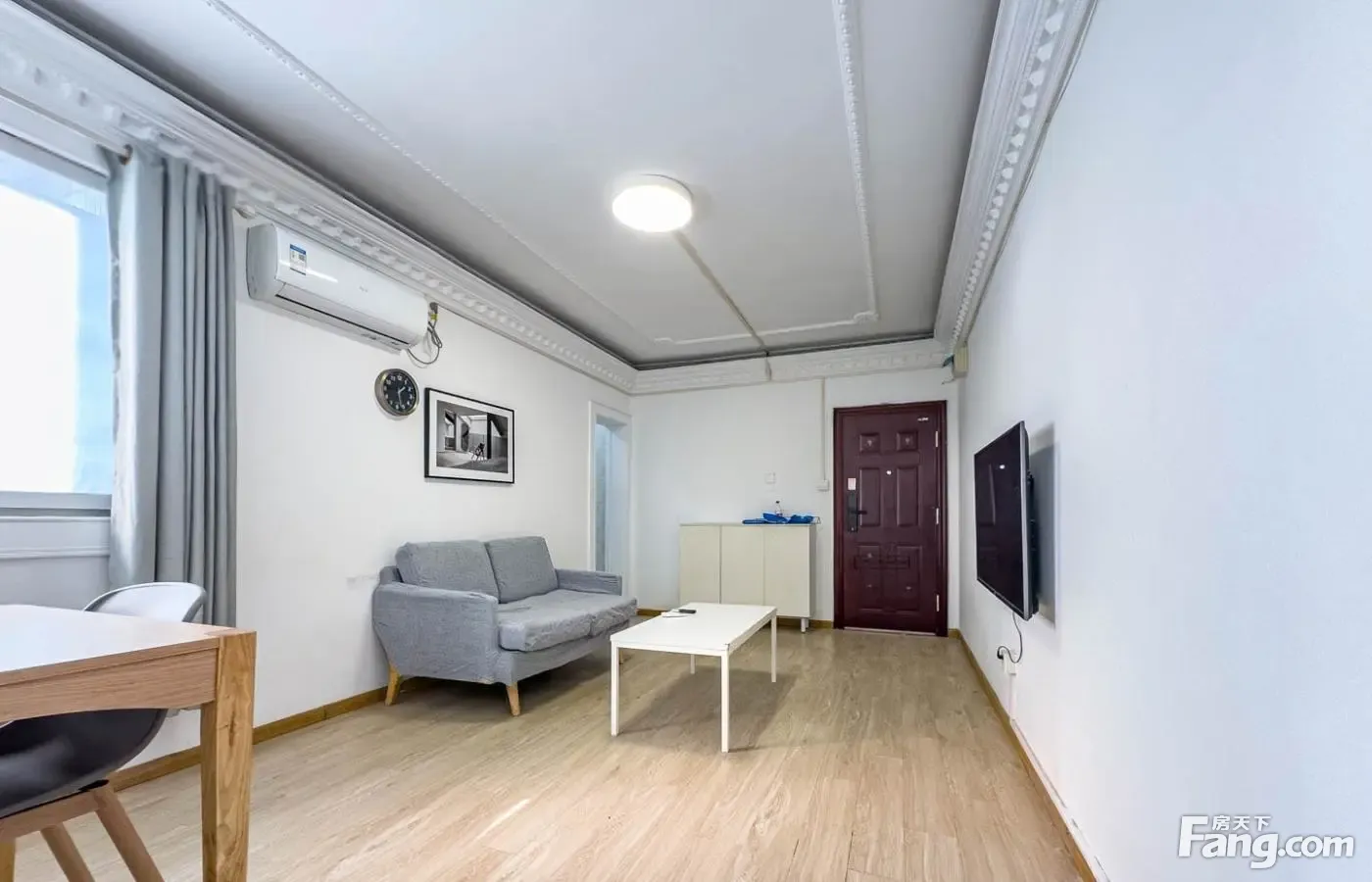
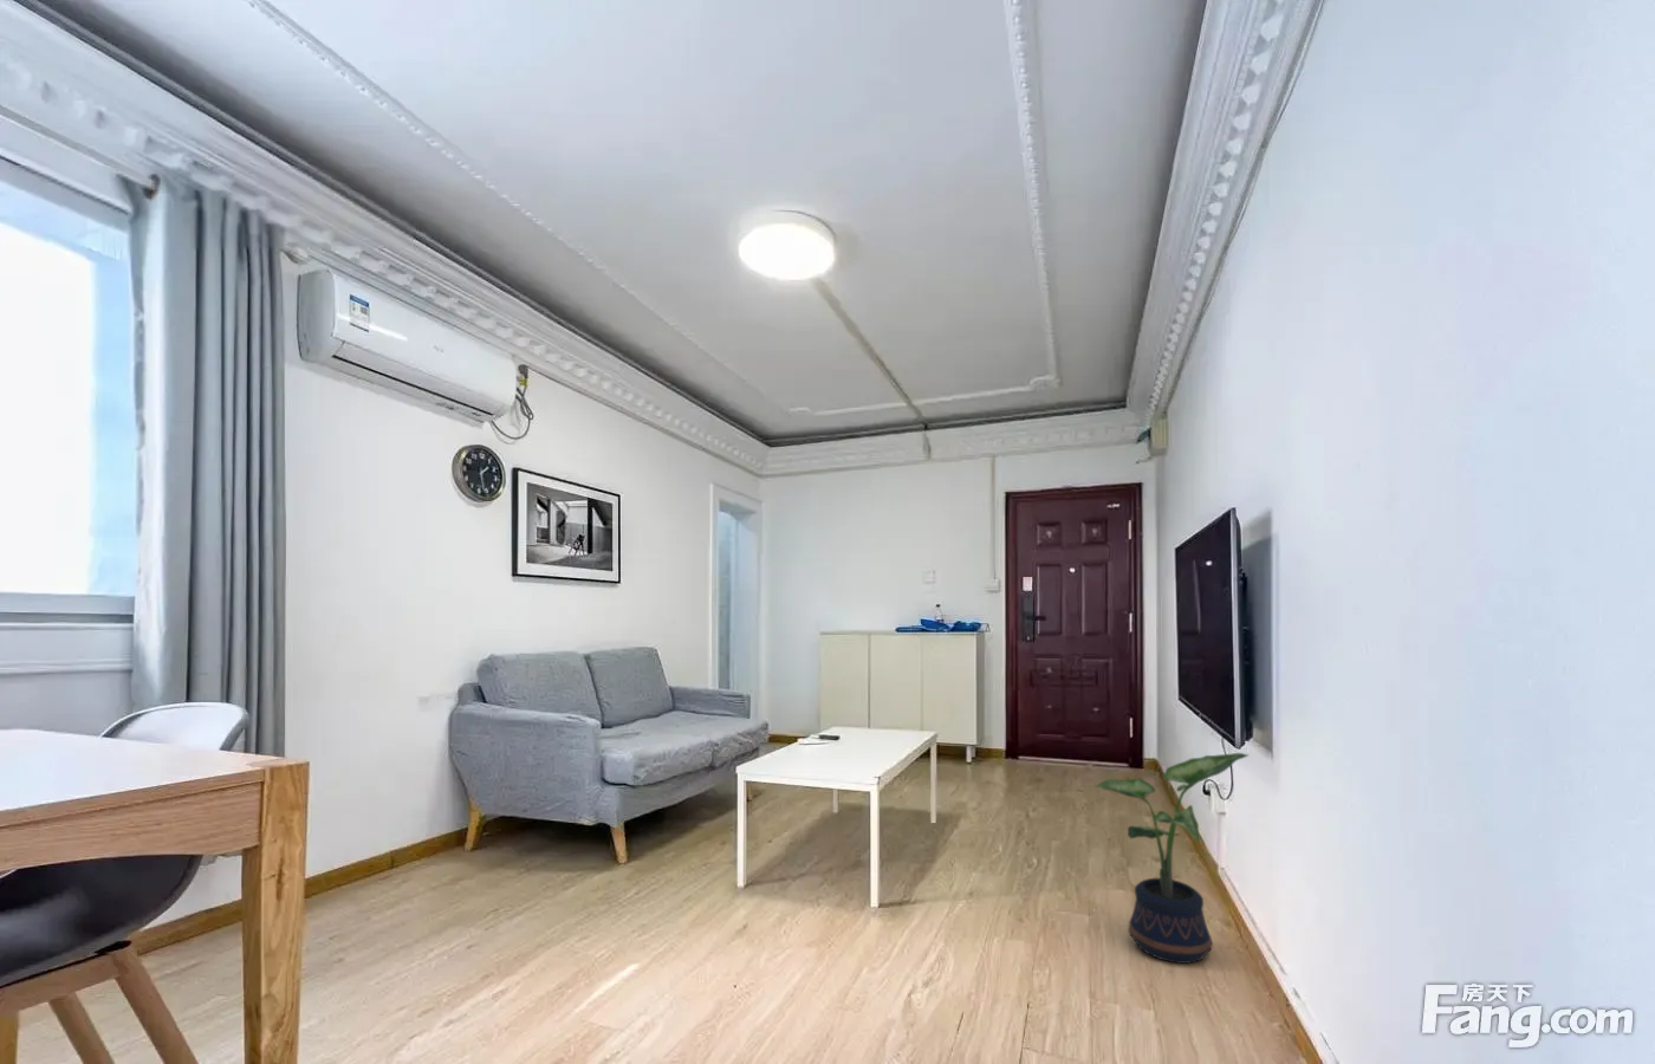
+ potted plant (1170, 857)
